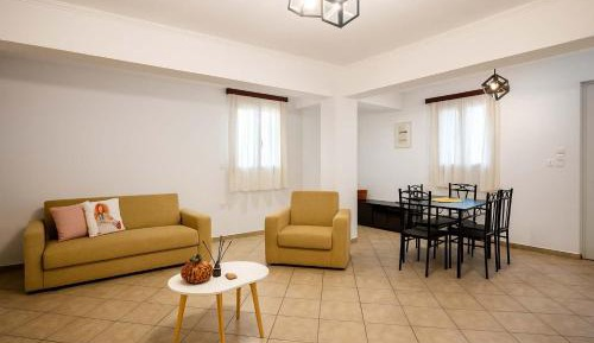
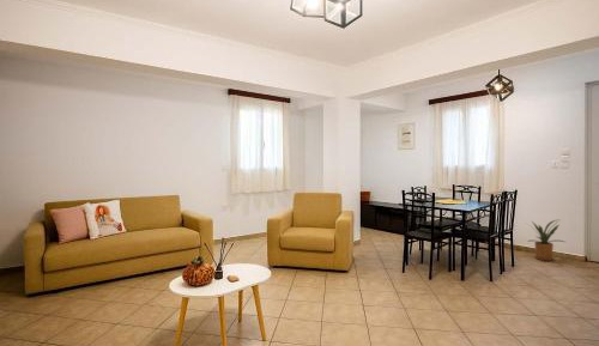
+ house plant (543, 237)
